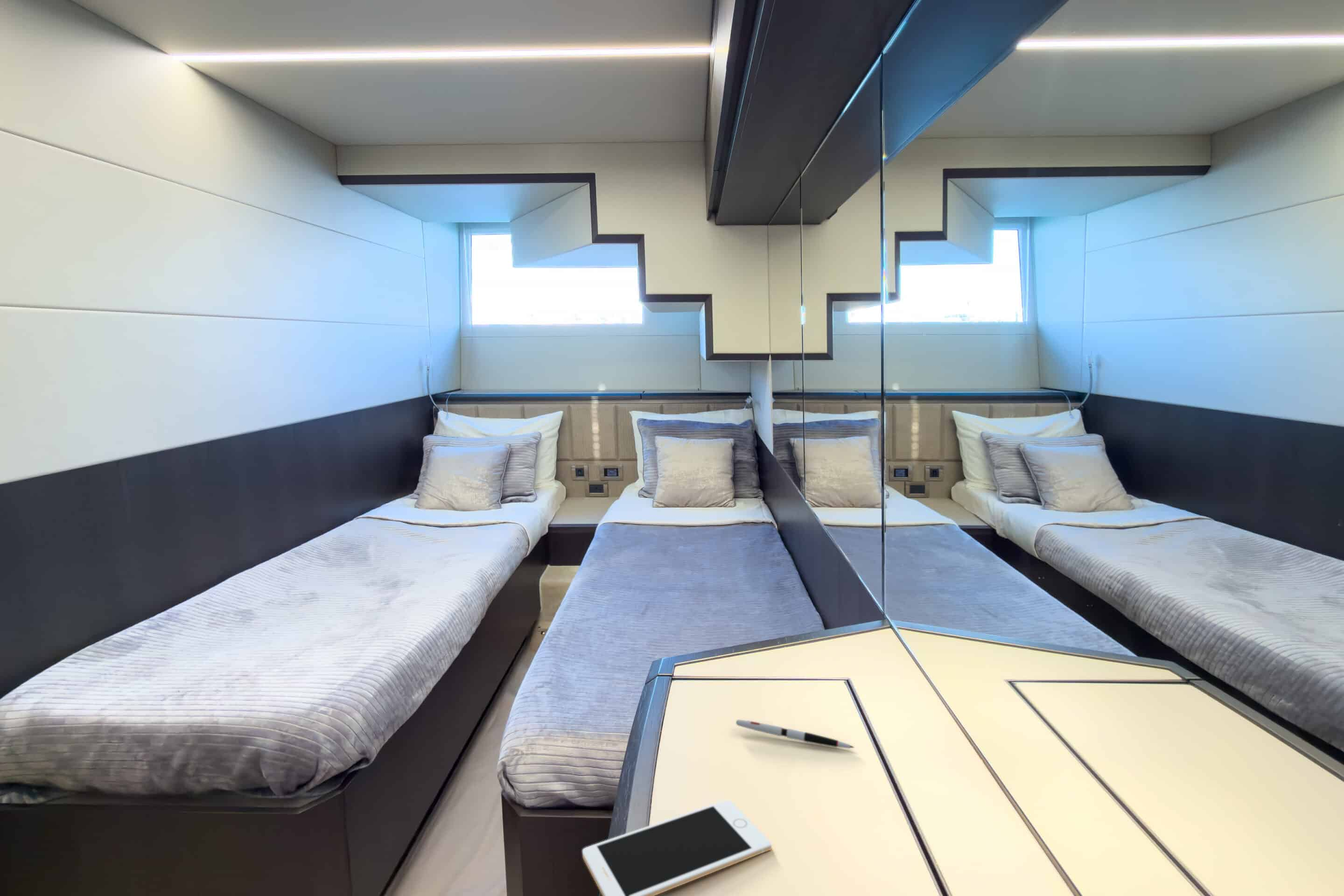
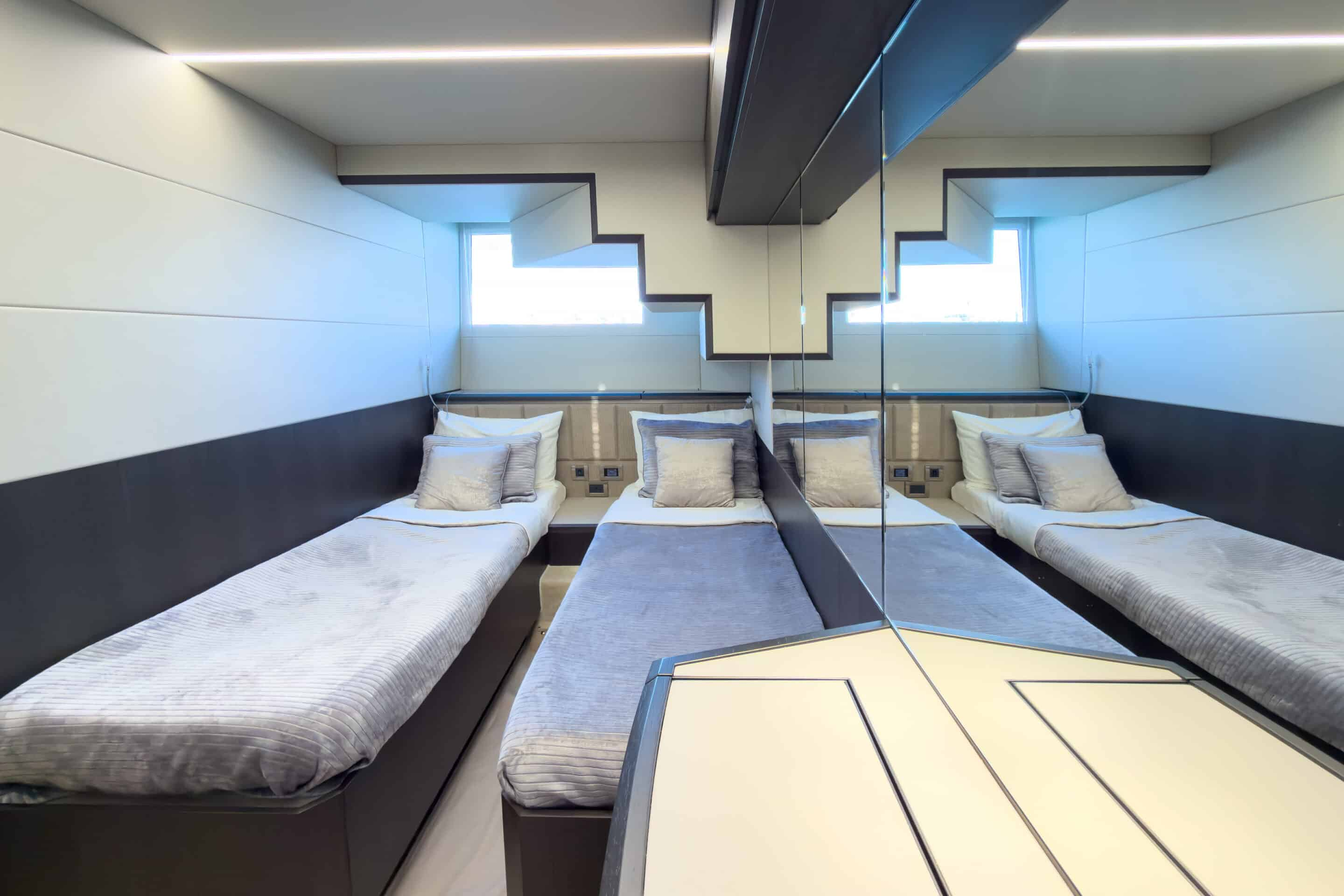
- pen (793, 734)
- cell phone (677, 849)
